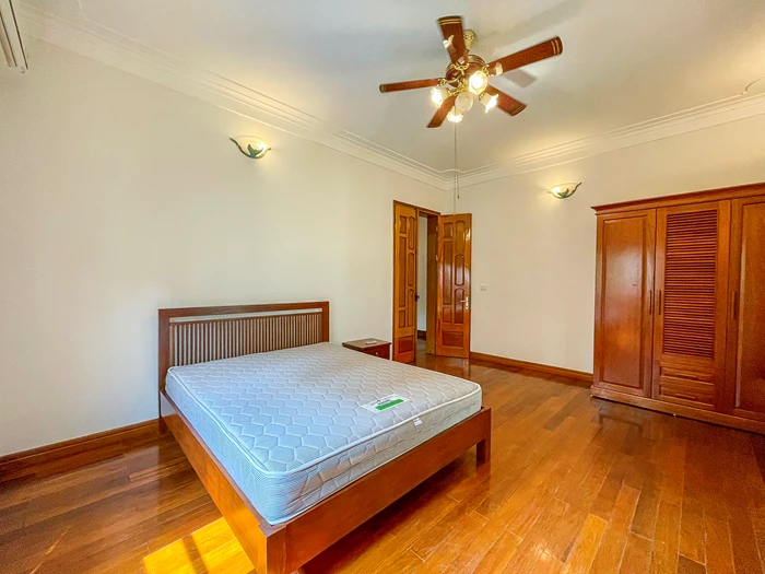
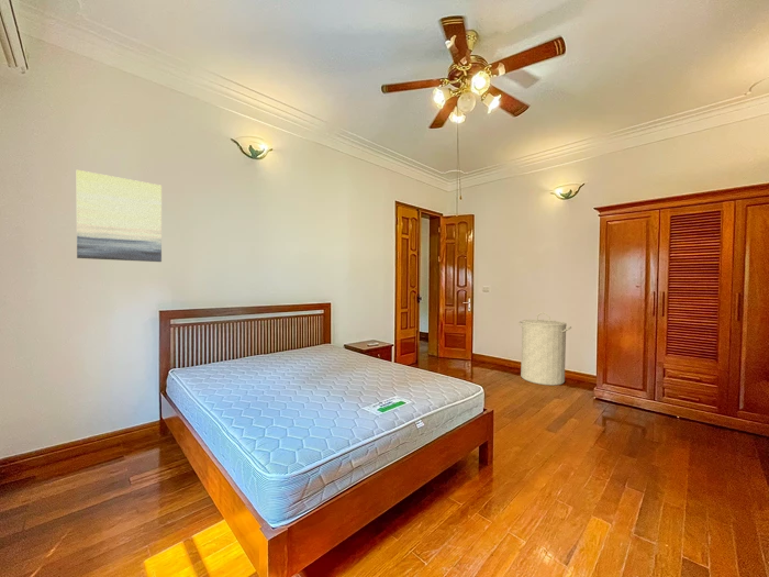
+ laundry hamper (543, 345)
+ wall art (121, 219)
